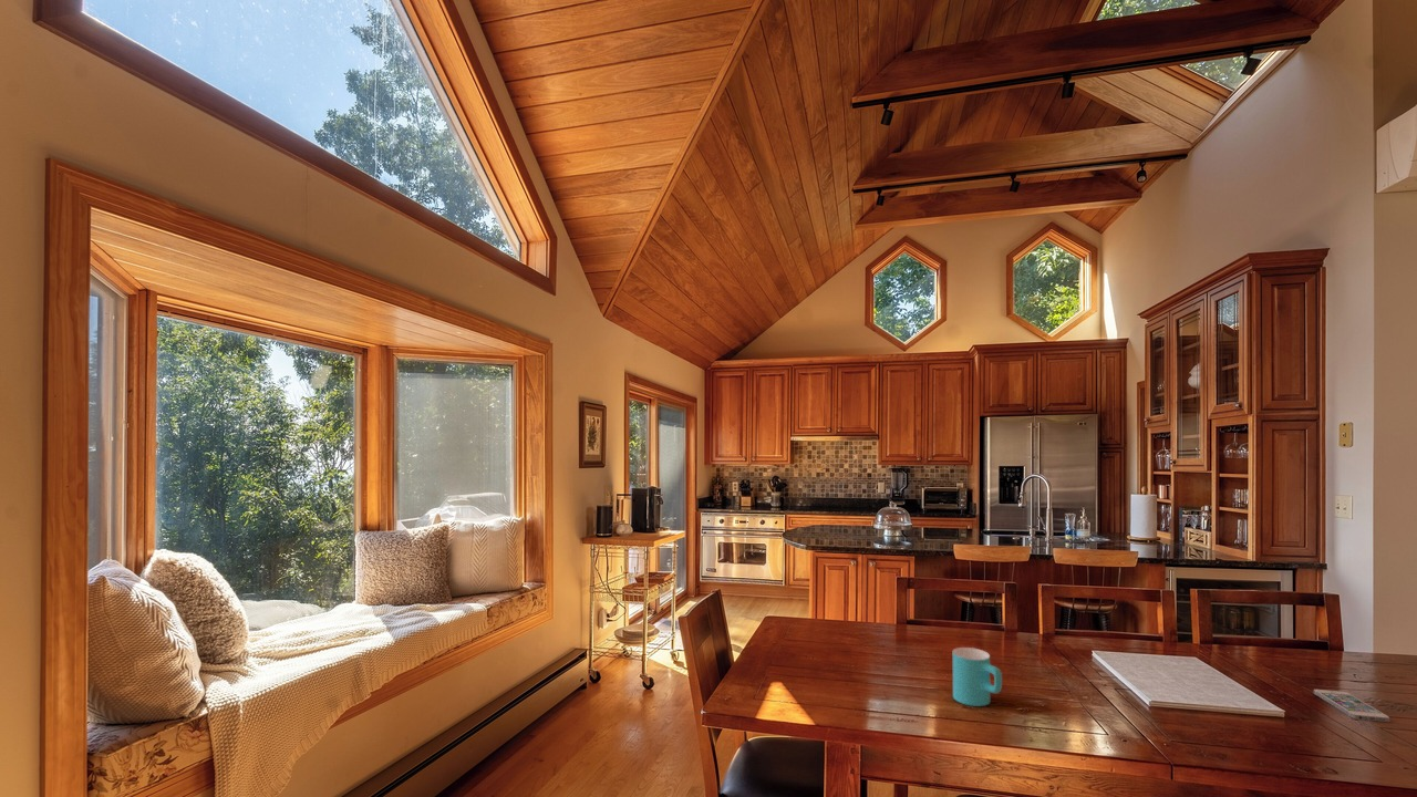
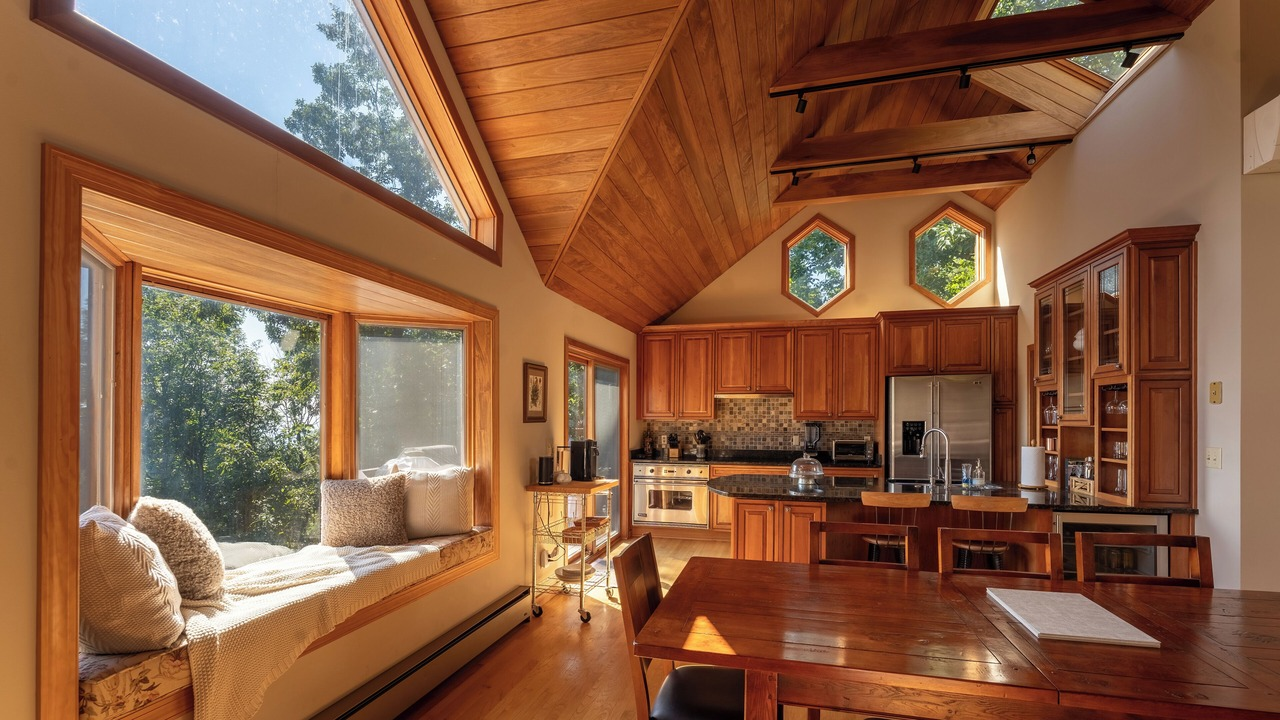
- cup (974, 679)
- smartphone (1349, 704)
